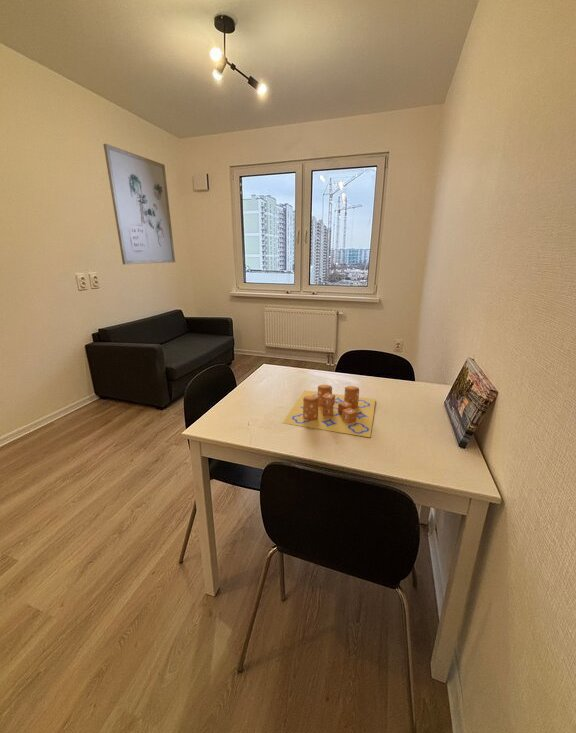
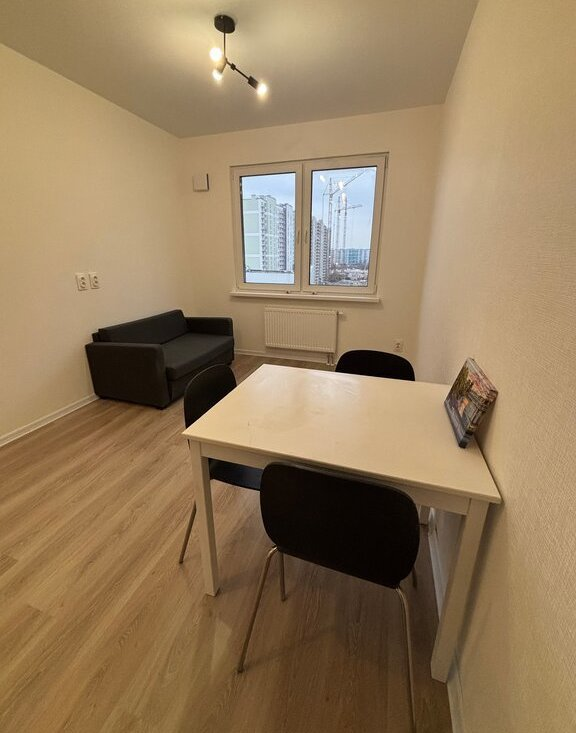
- candle (332, 401)
- wall art (144, 212)
